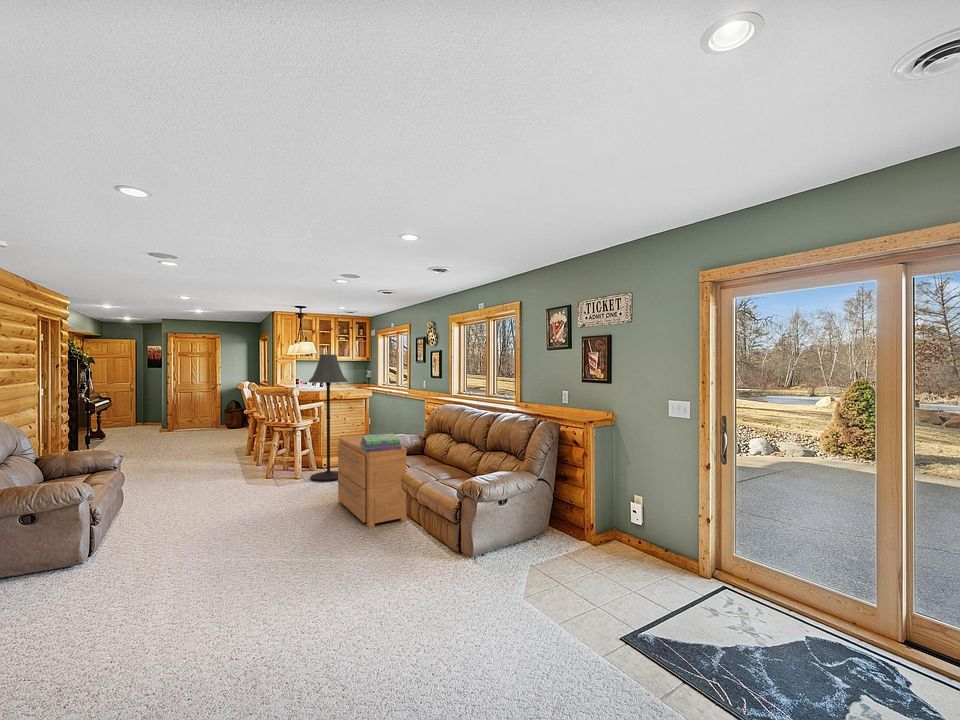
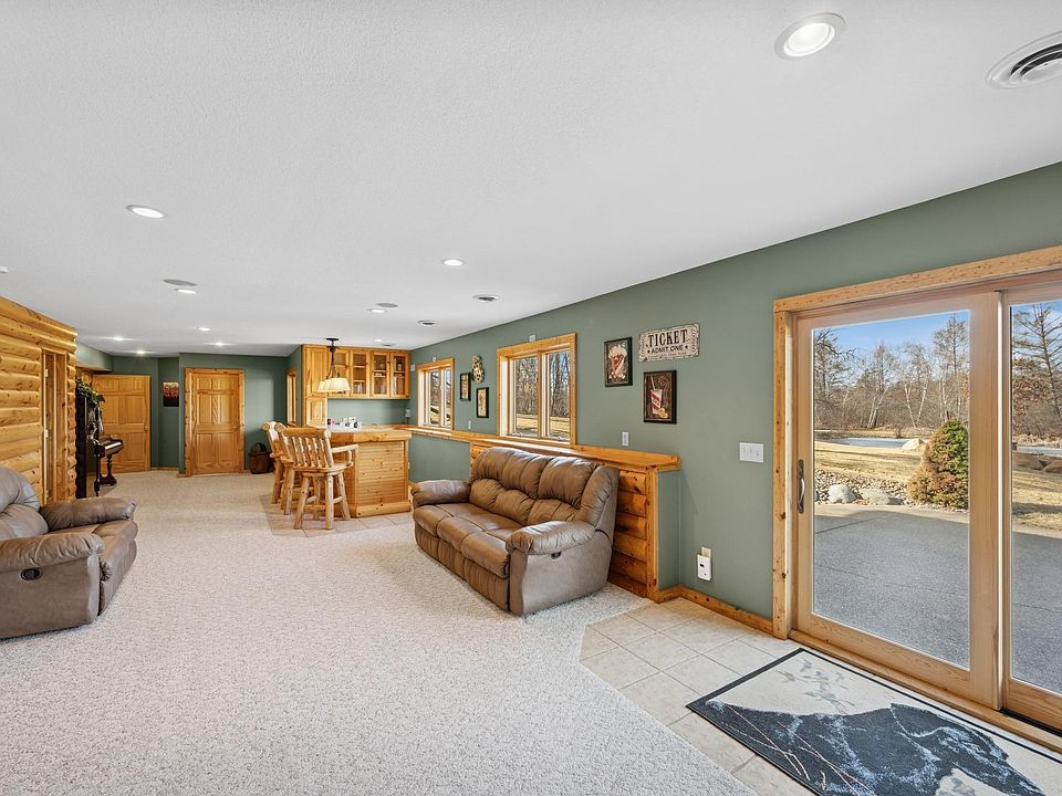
- stack of books (380, 443)
- floor lamp (328, 416)
- chest of drawers (367, 476)
